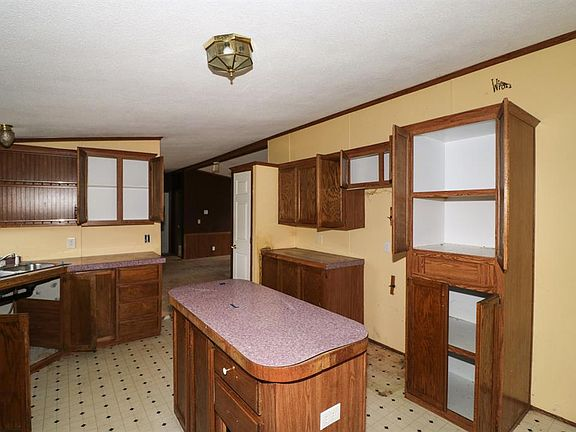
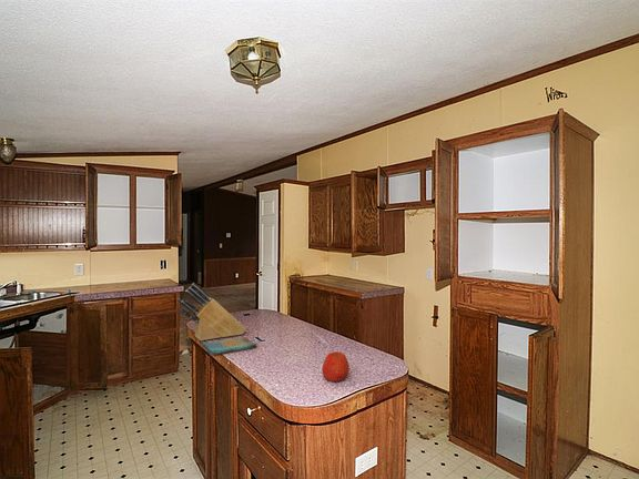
+ apple (335, 365)
+ knife block (212, 308)
+ dish towel (229, 344)
